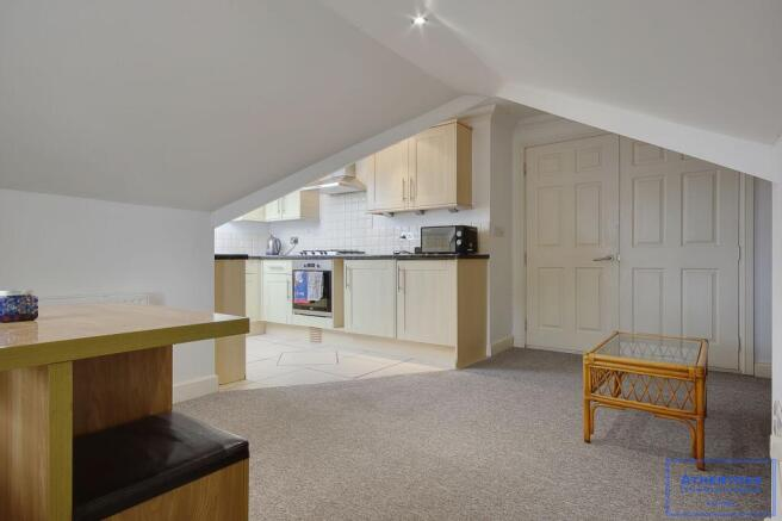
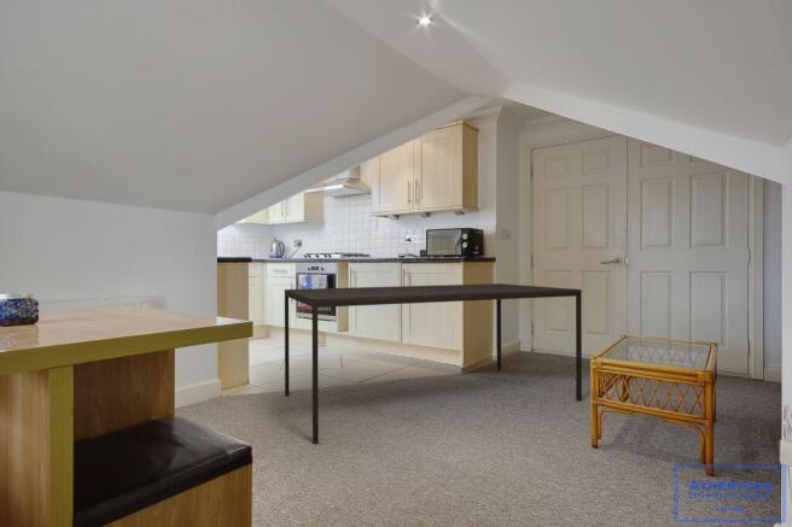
+ dining table (430, 301)
